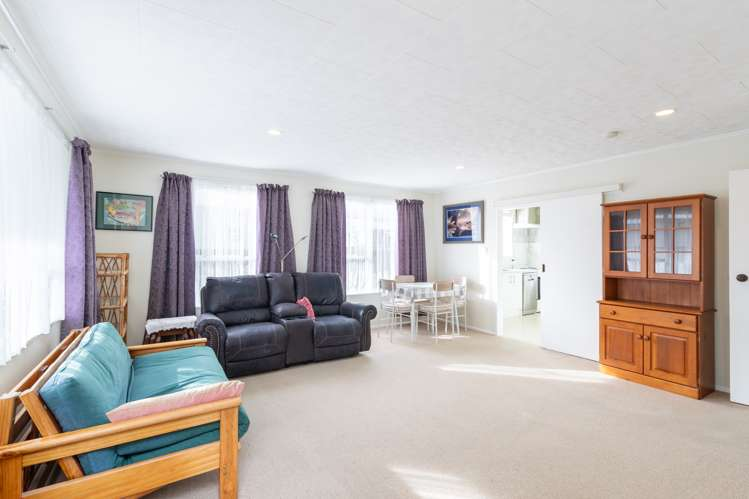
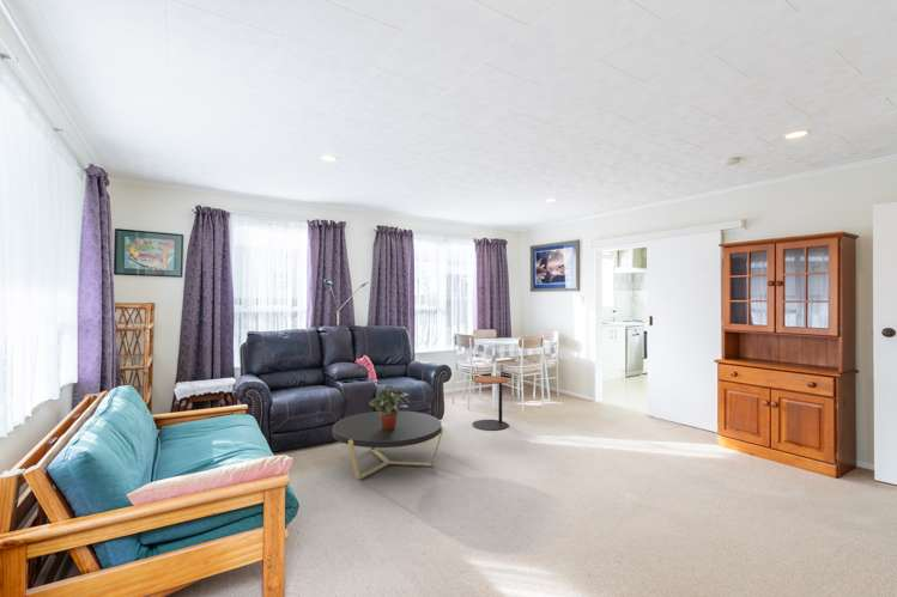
+ potted plant (389, 404)
+ side table (498, 402)
+ coffee table (387, 443)
